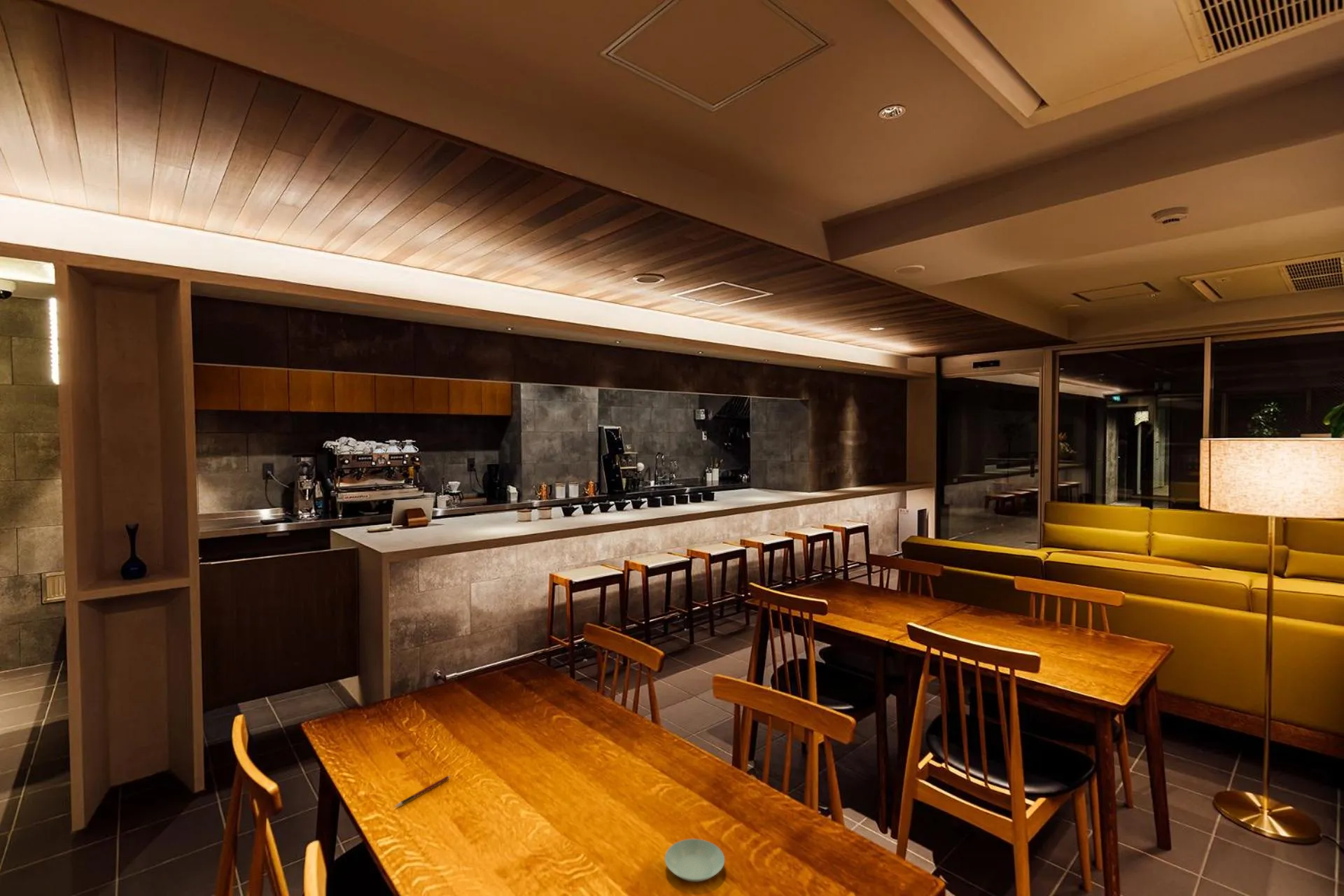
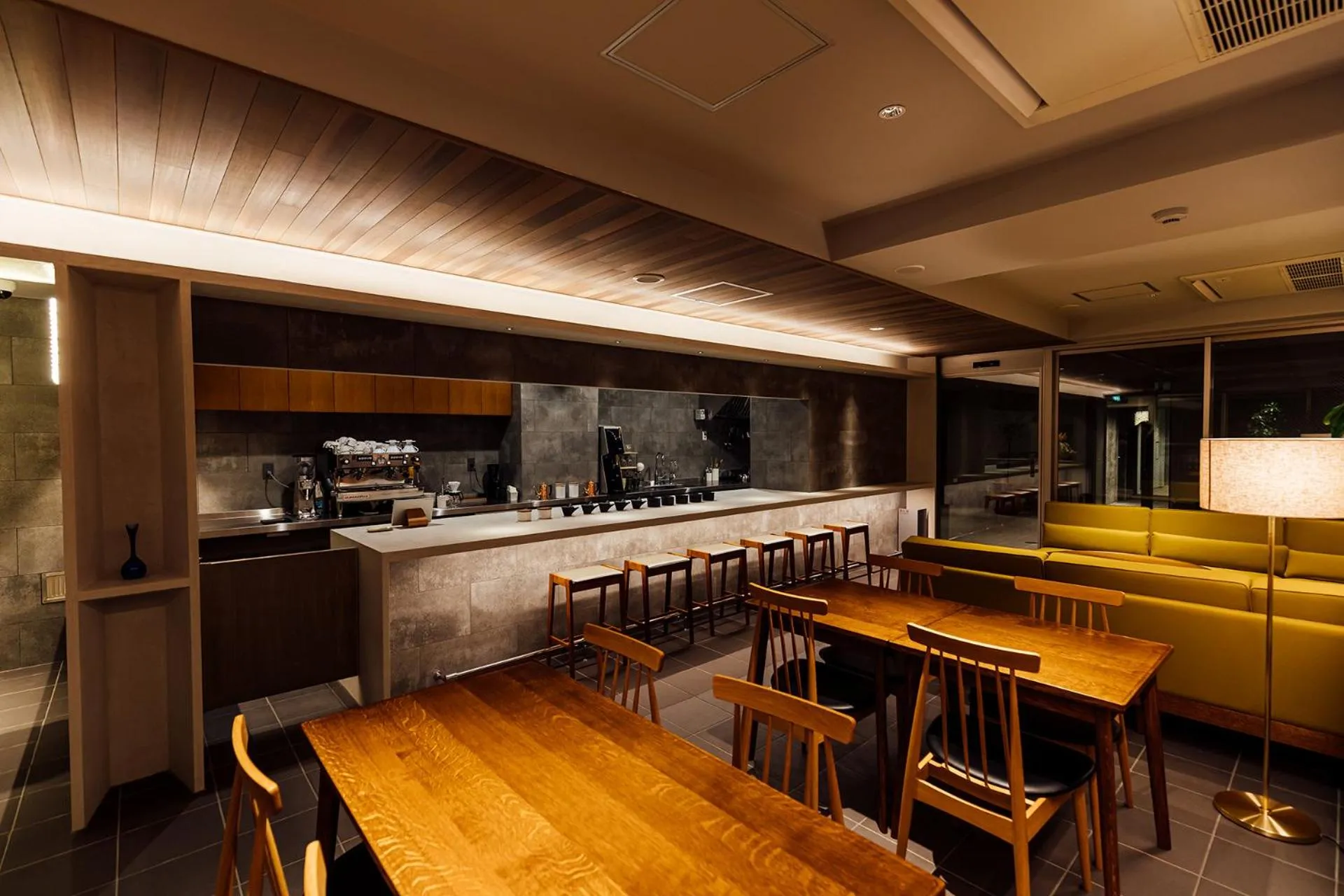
- saucer (694, 863)
- pen (423, 791)
